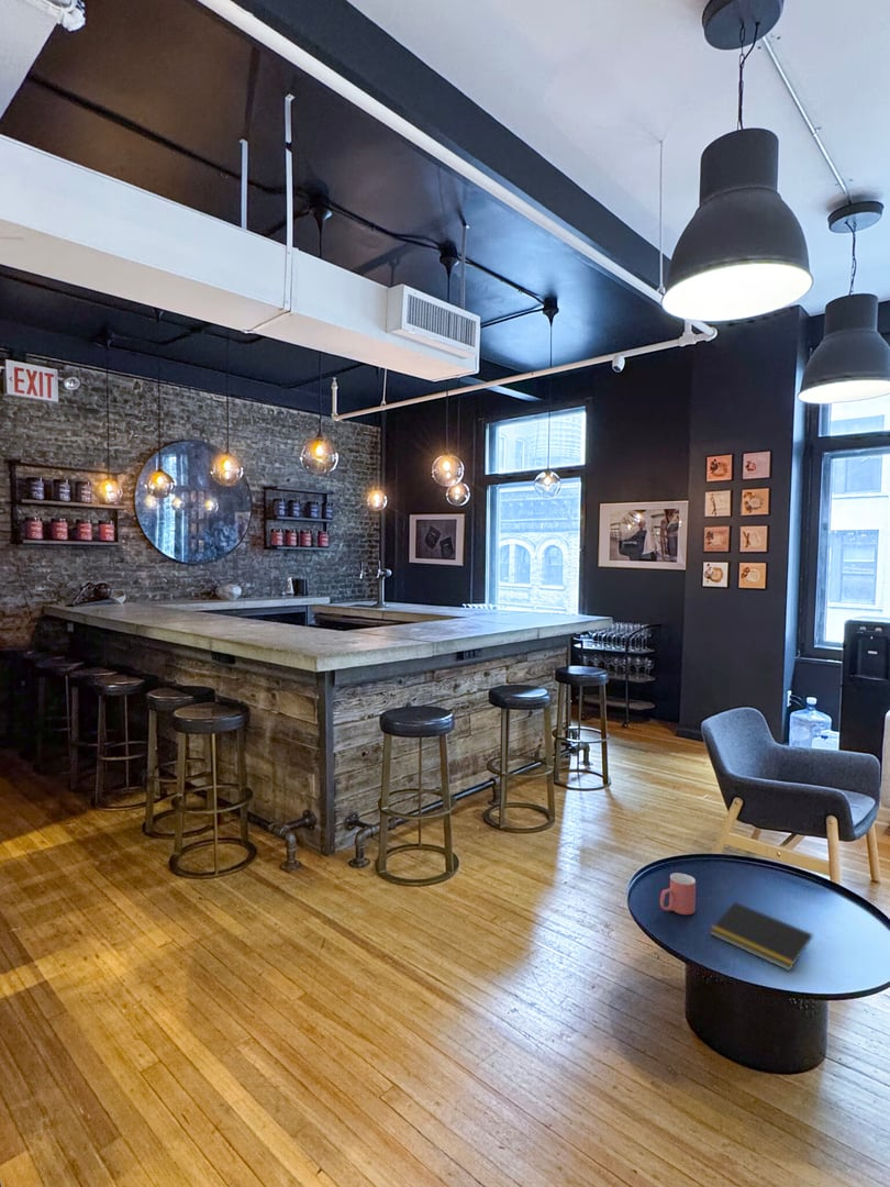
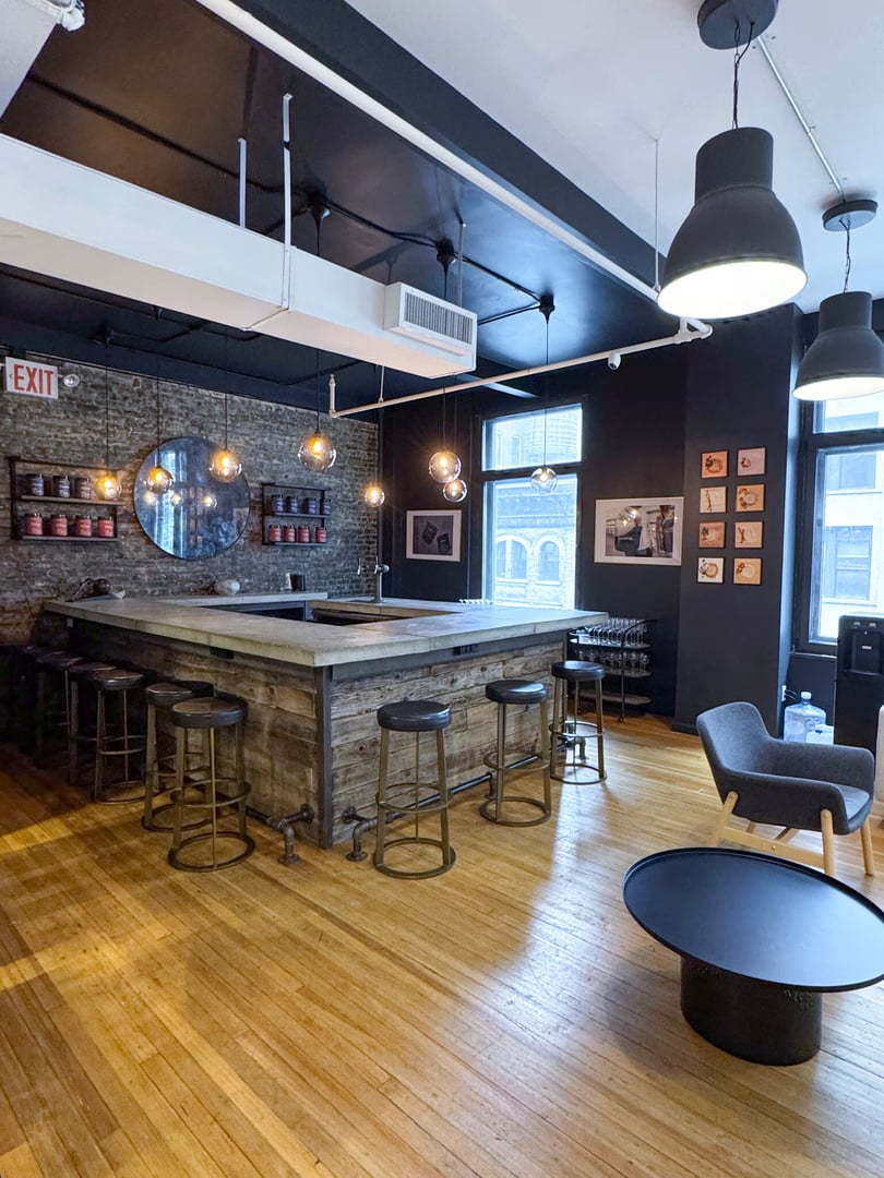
- mug (676, 895)
- notepad (759, 933)
